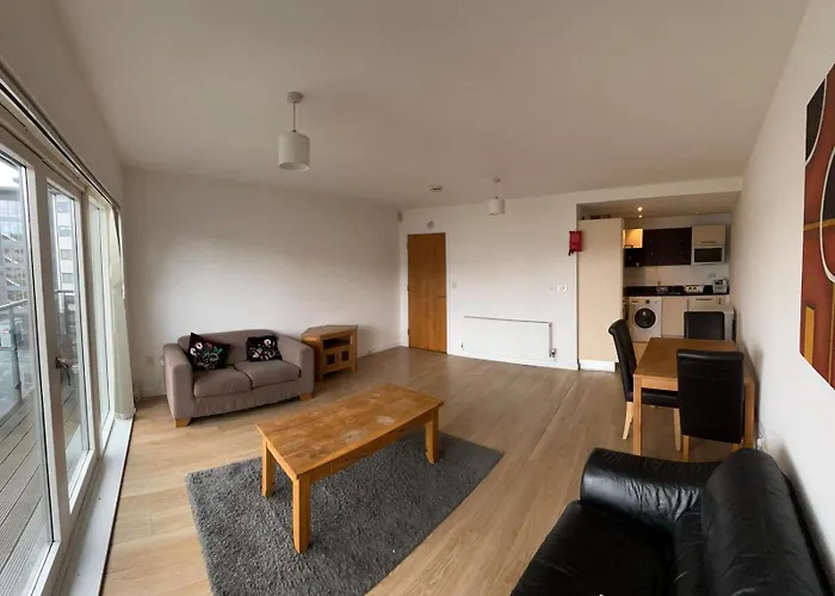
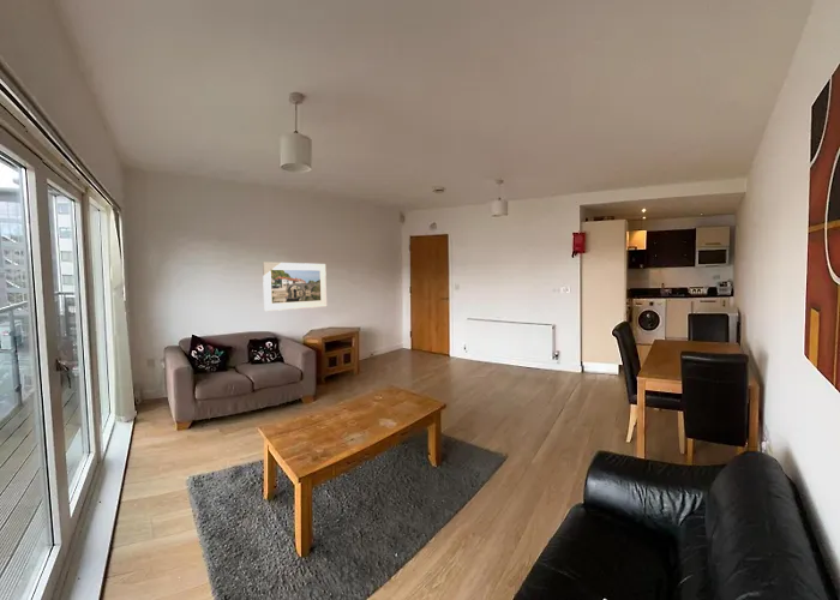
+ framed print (296, 286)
